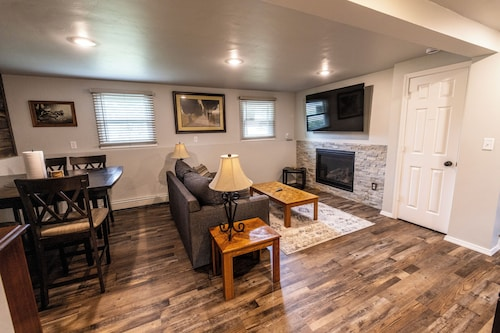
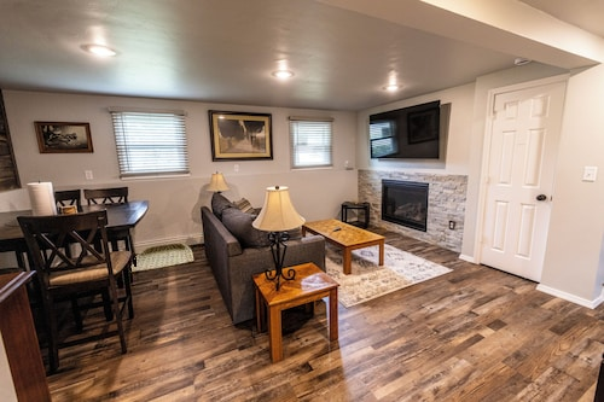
+ woven basket (163, 255)
